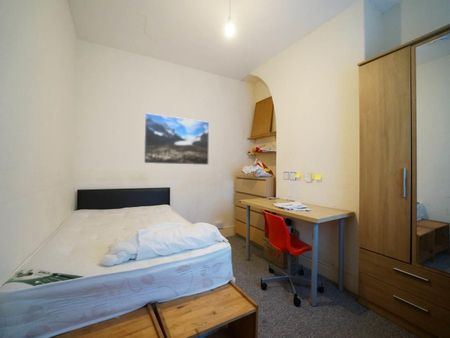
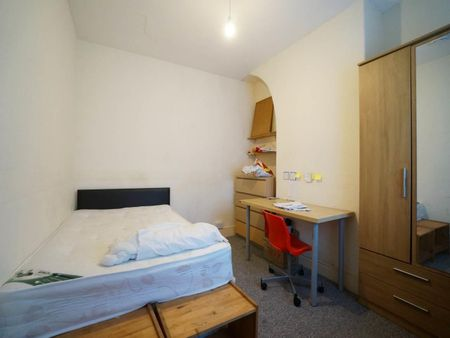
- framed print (179, 141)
